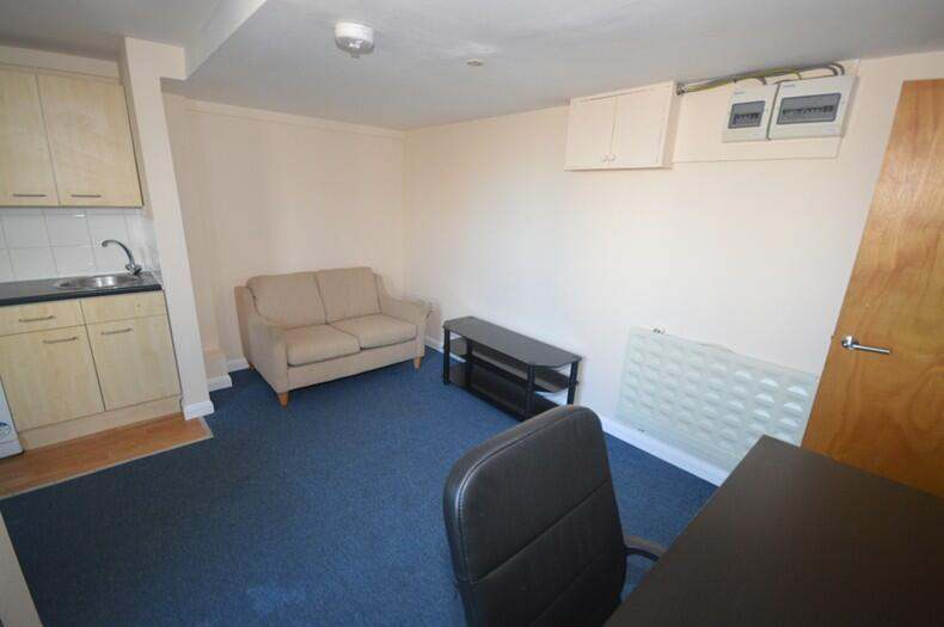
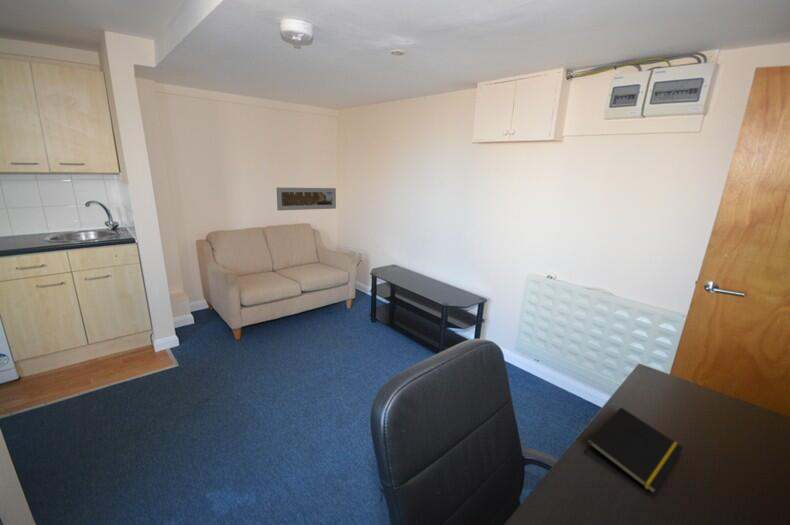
+ notepad (635, 444)
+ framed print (308, 198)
